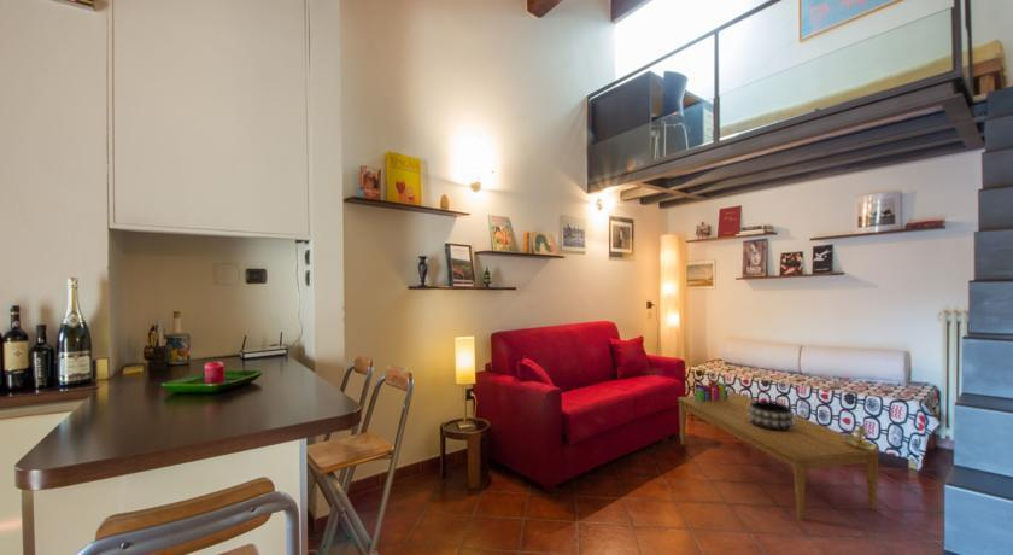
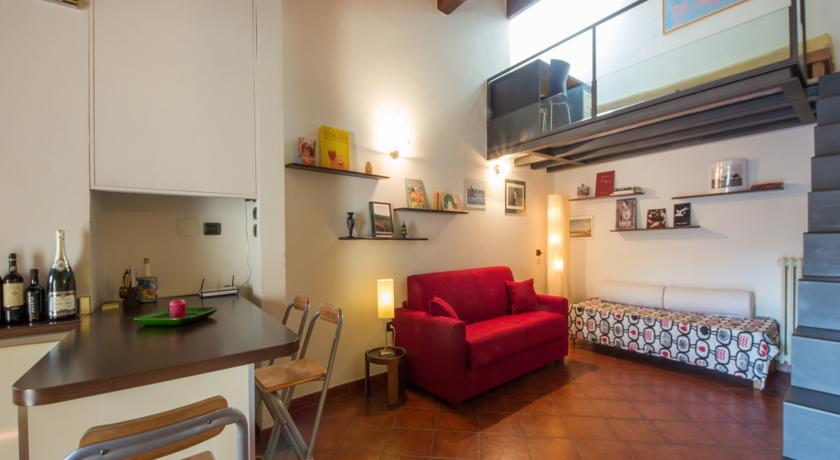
- candle holder (856, 430)
- decorative bowl (771, 415)
- books (708, 390)
- coffee table (761, 445)
